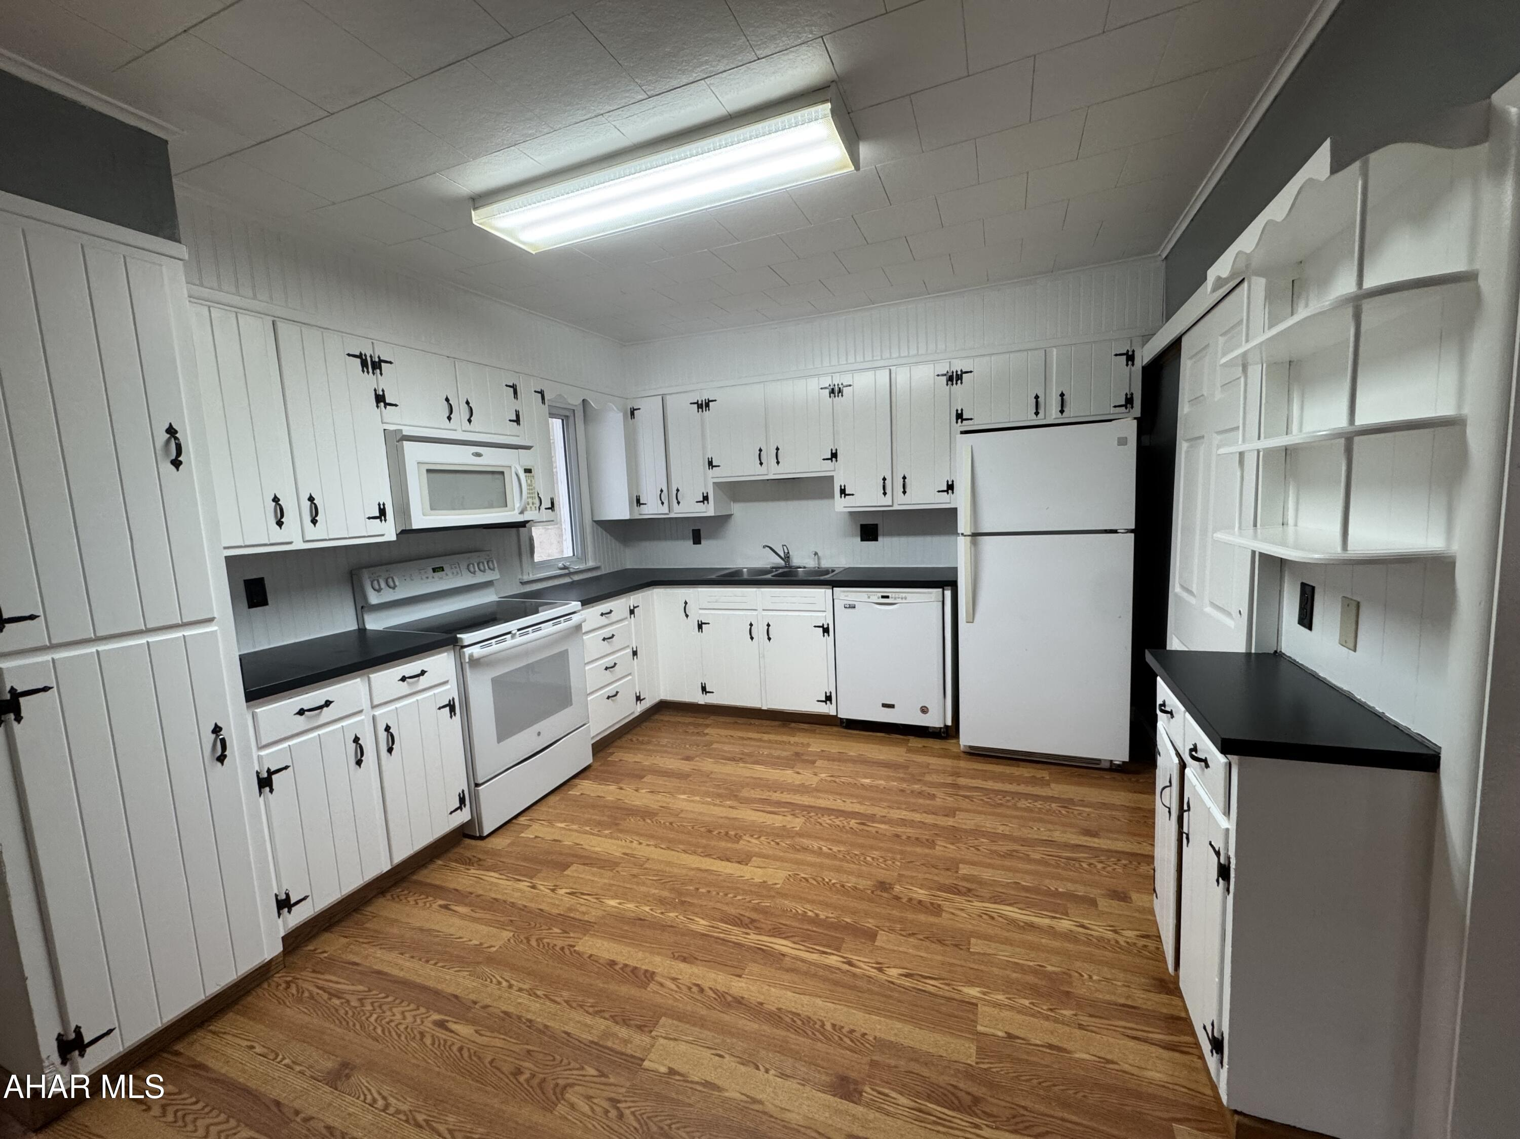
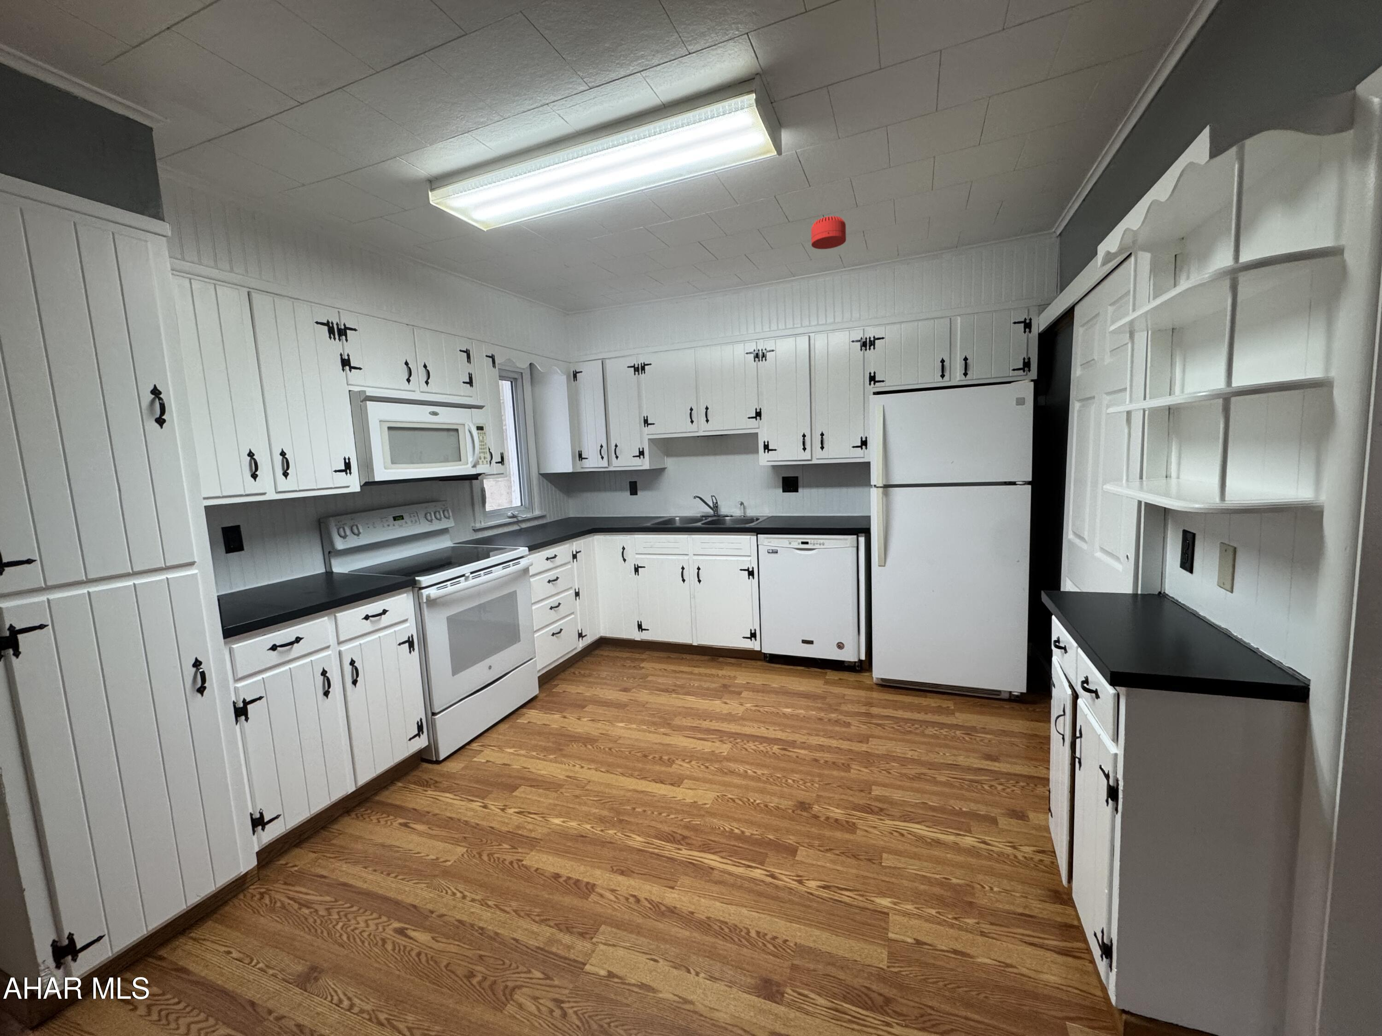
+ smoke detector (828, 232)
